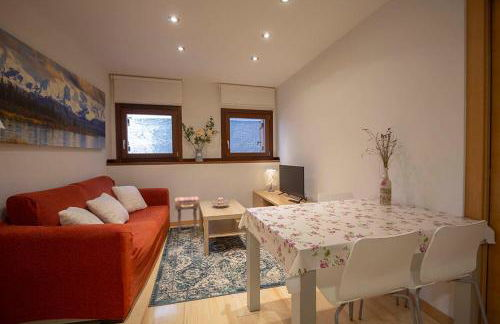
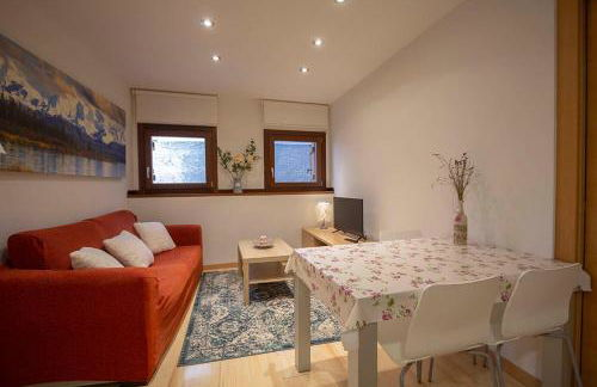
- nightstand (193, 214)
